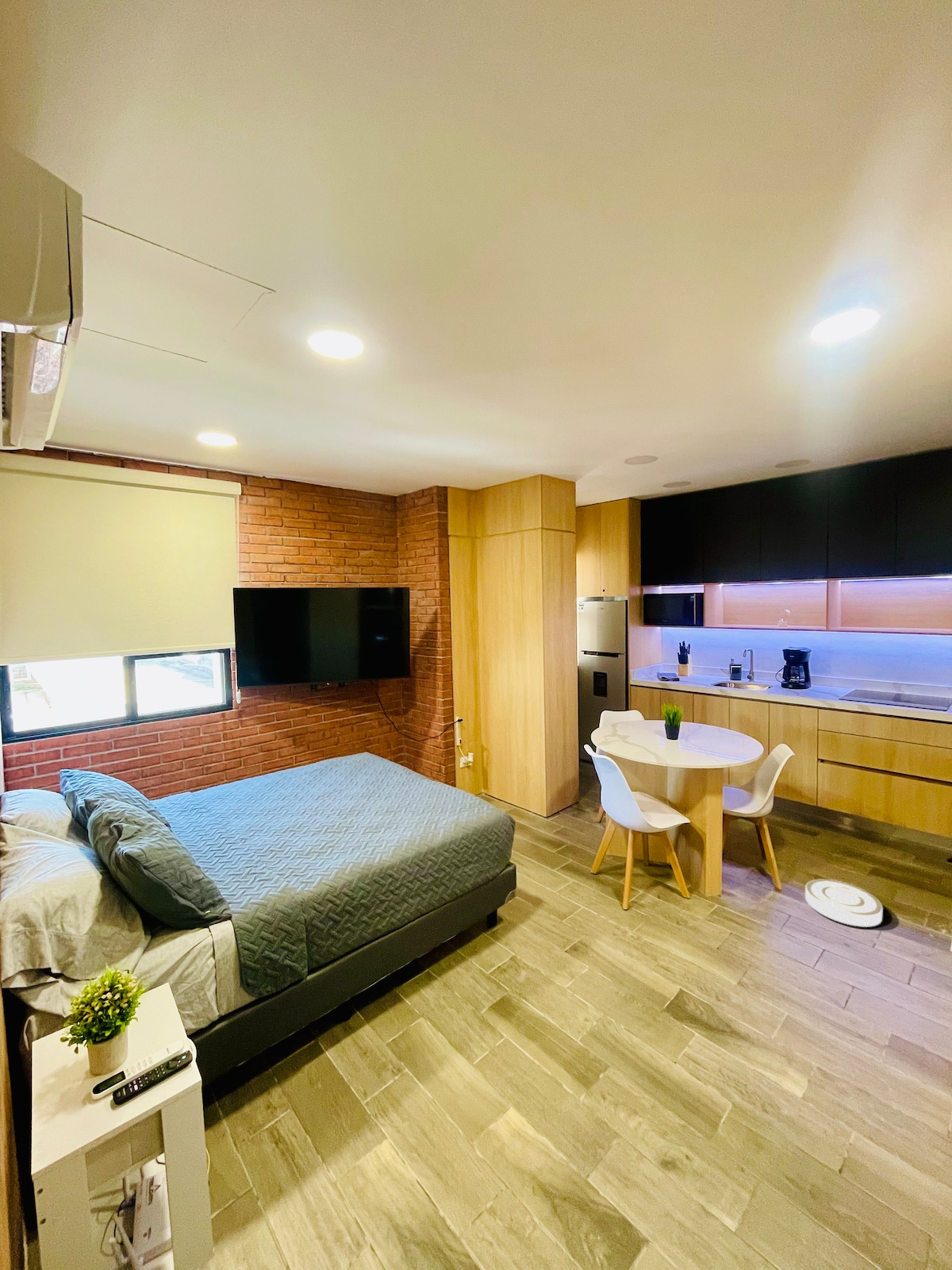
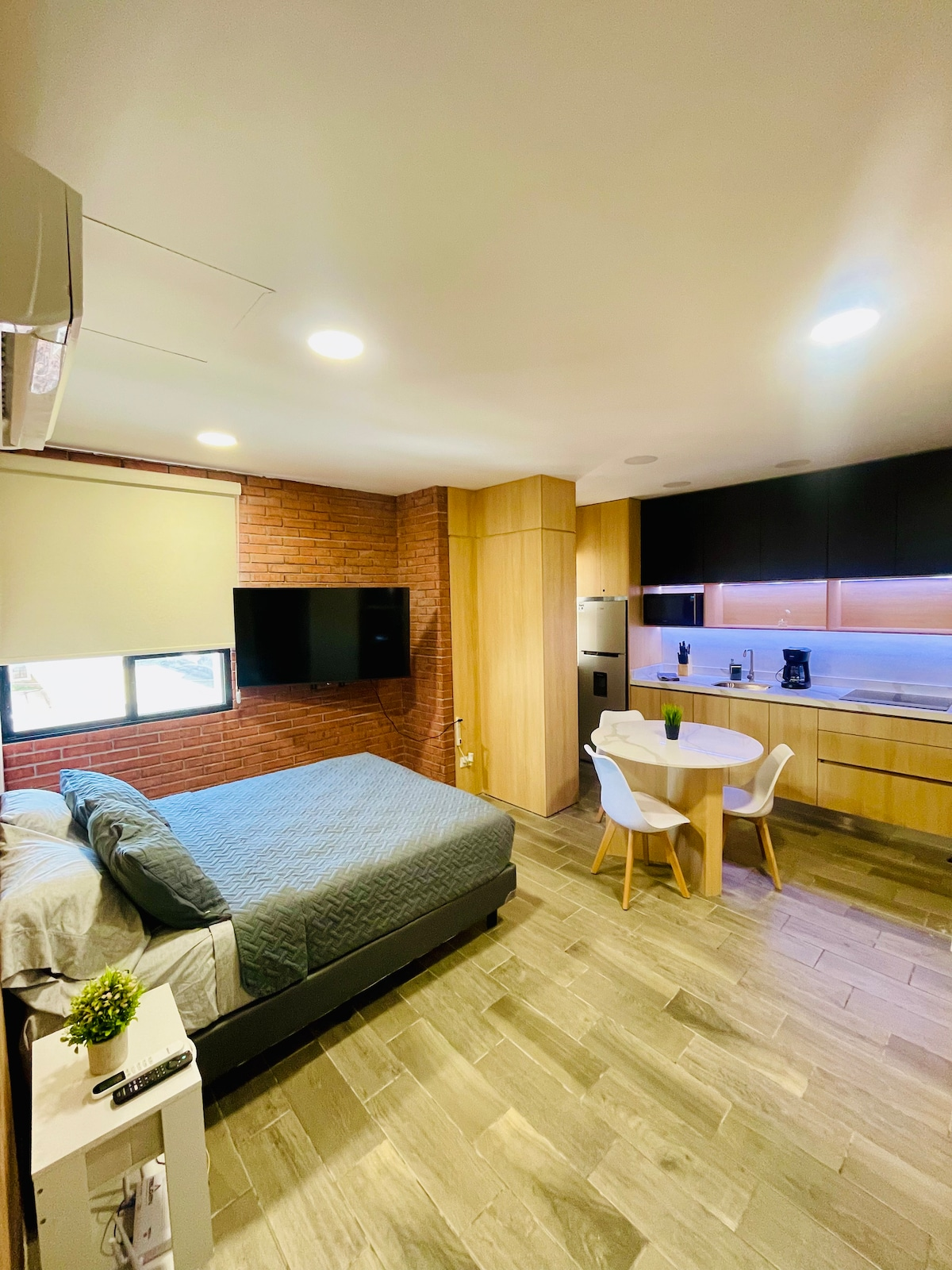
- robot vacuum (842, 902)
